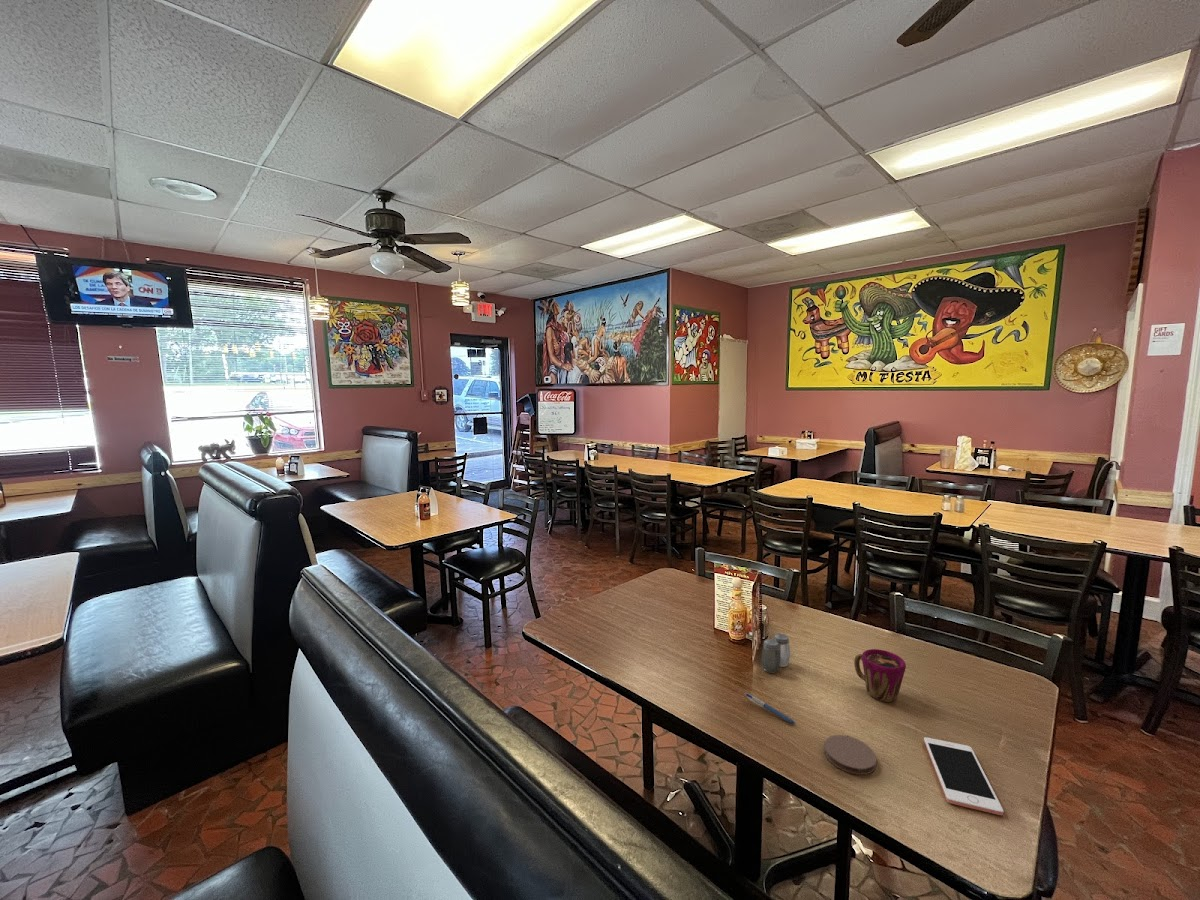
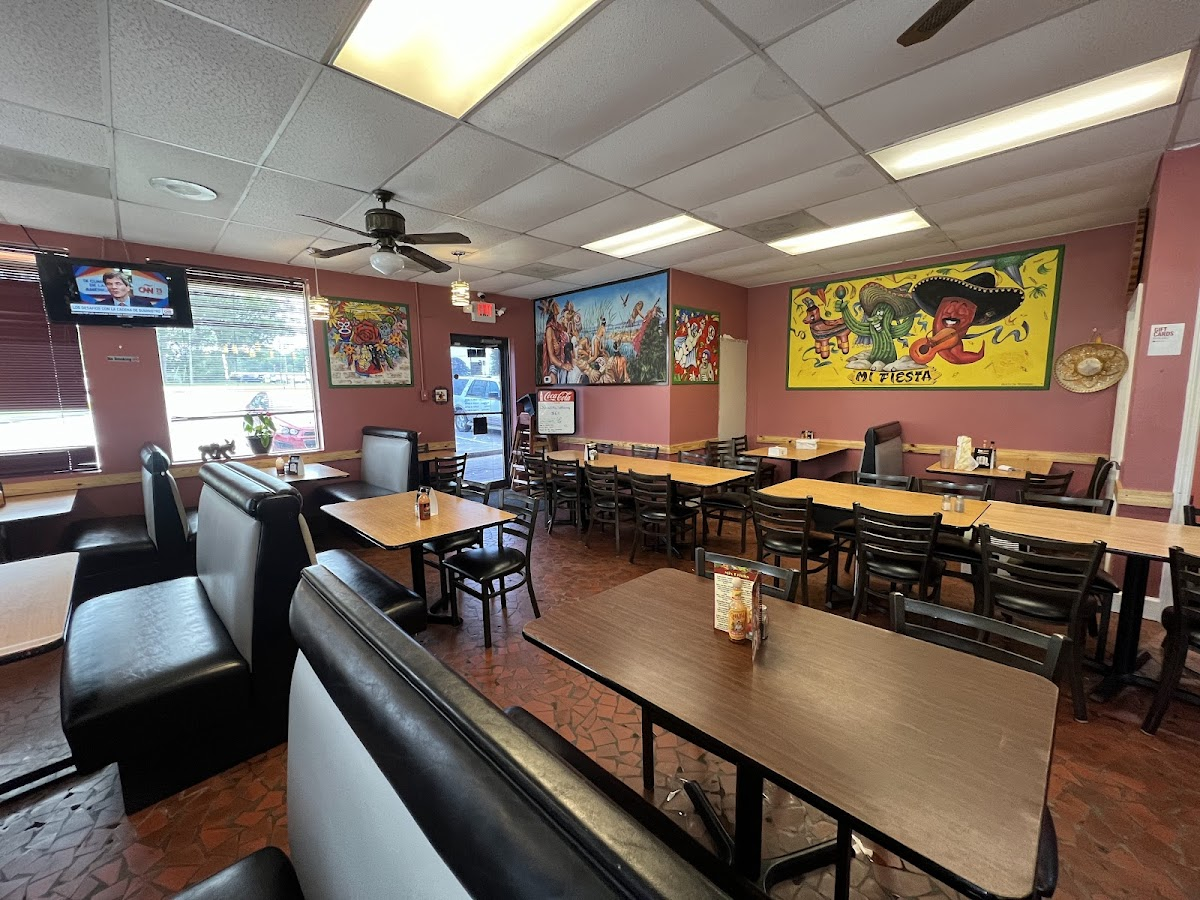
- pen (768, 708)
- salt and pepper shaker (775, 652)
- cell phone (959, 772)
- cup (877, 674)
- coaster (849, 753)
